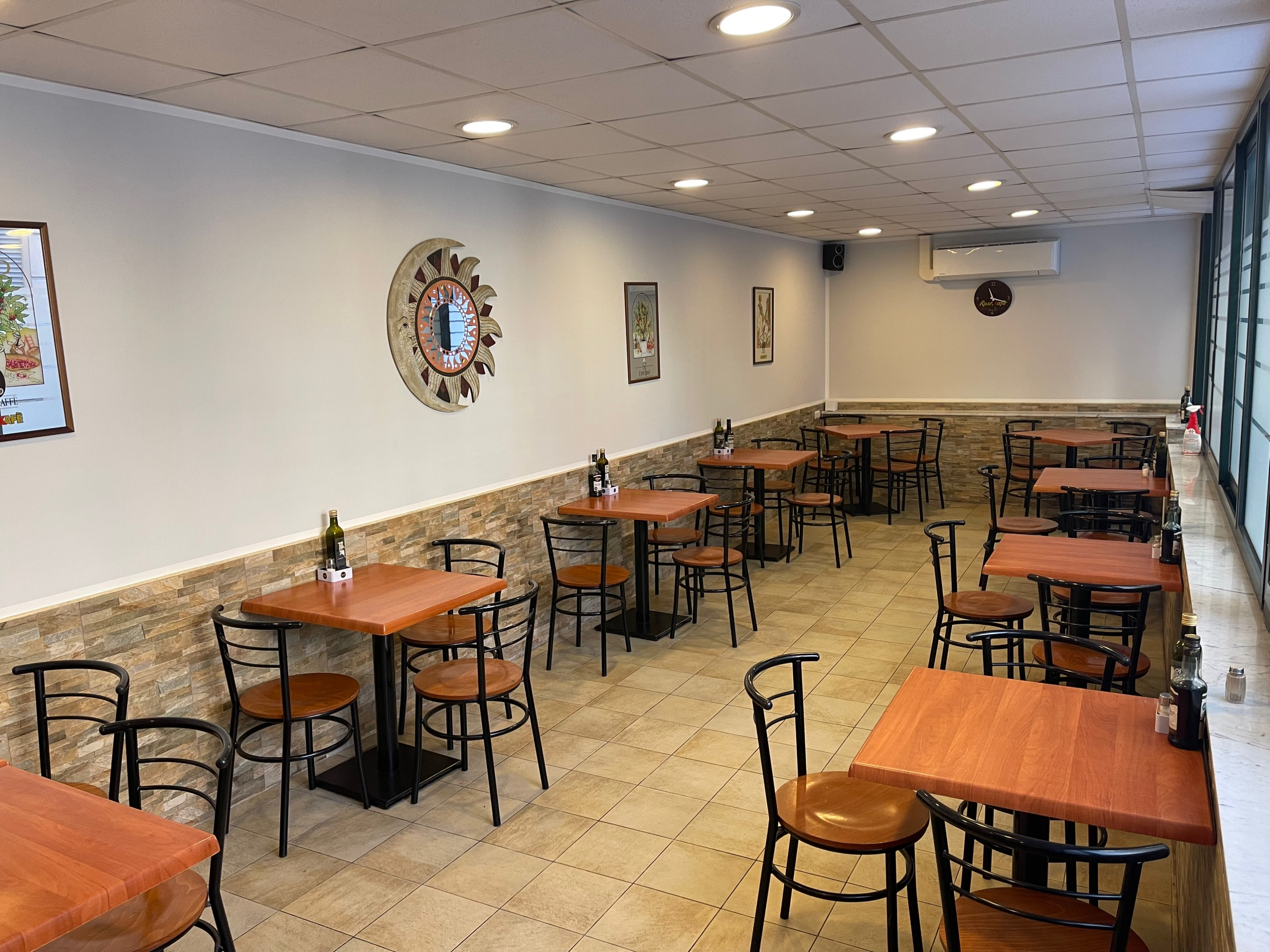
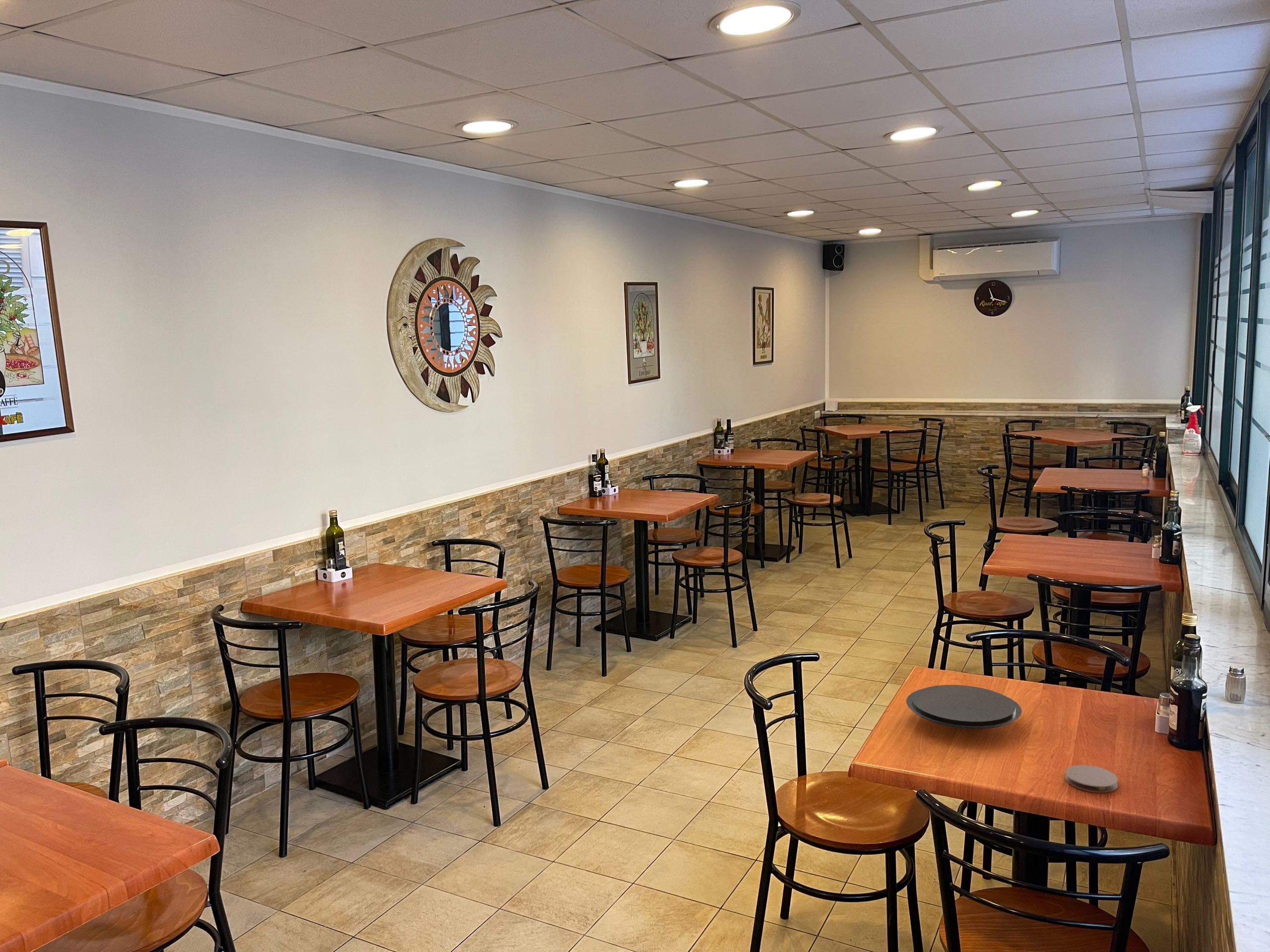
+ plate (962, 712)
+ coaster (1091, 778)
